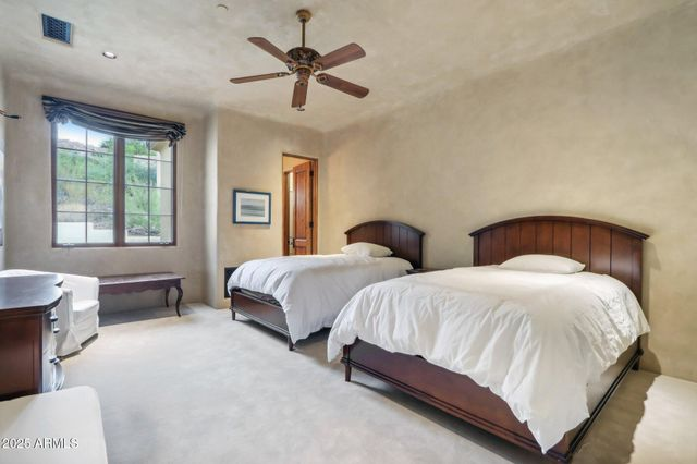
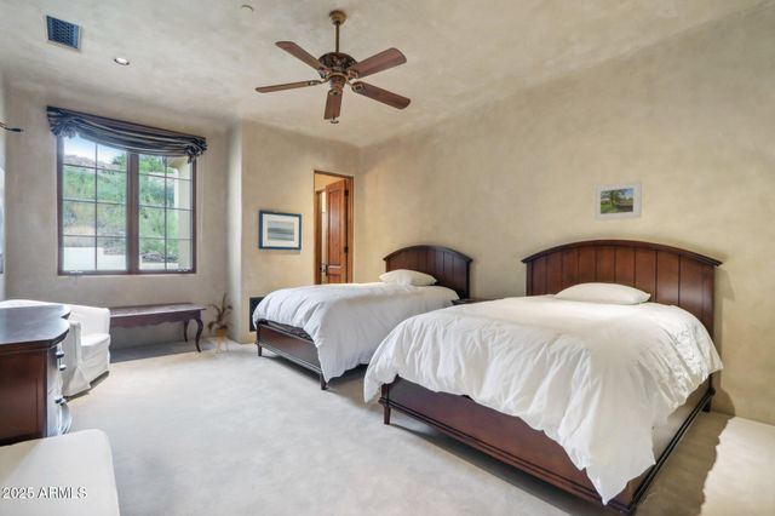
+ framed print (616, 201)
+ house plant (218, 322)
